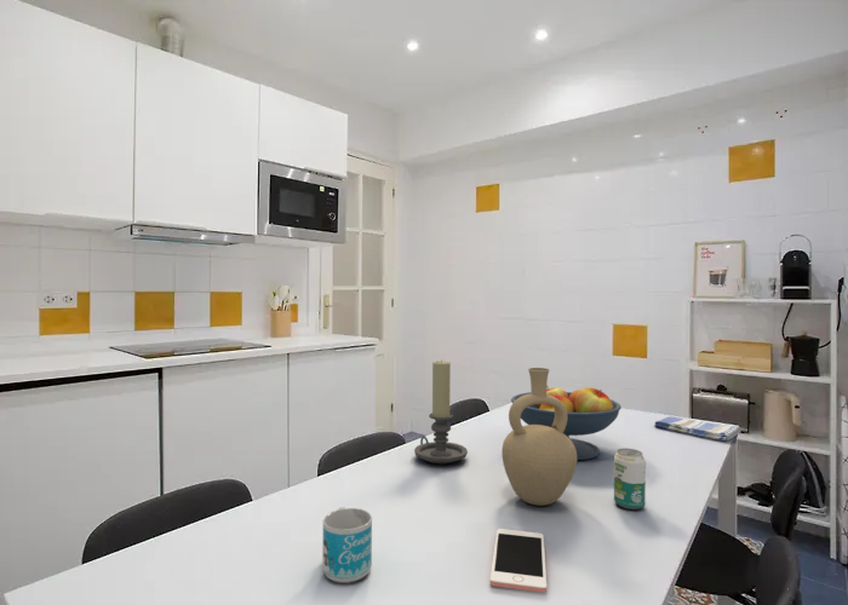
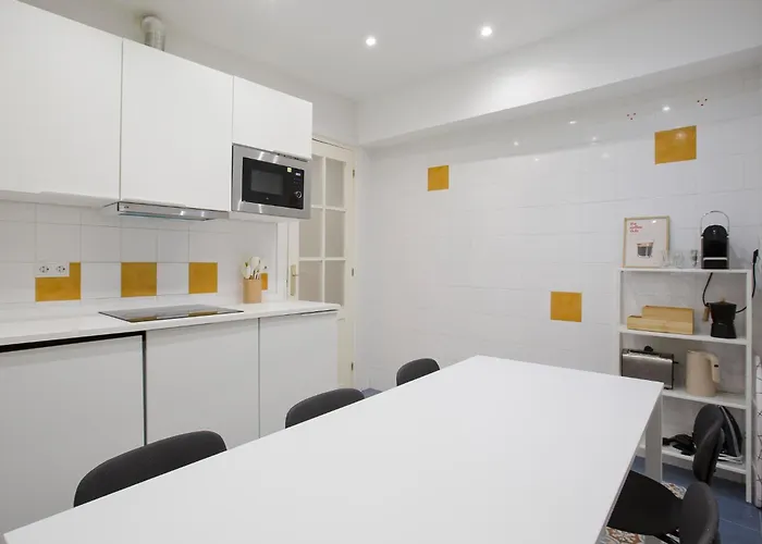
- vase (538, 434)
- mug (343, 538)
- dish towel (697, 426)
- candle holder (437, 408)
- cell phone (518, 557)
- beverage can (629, 478)
- fruit bowl (567, 415)
